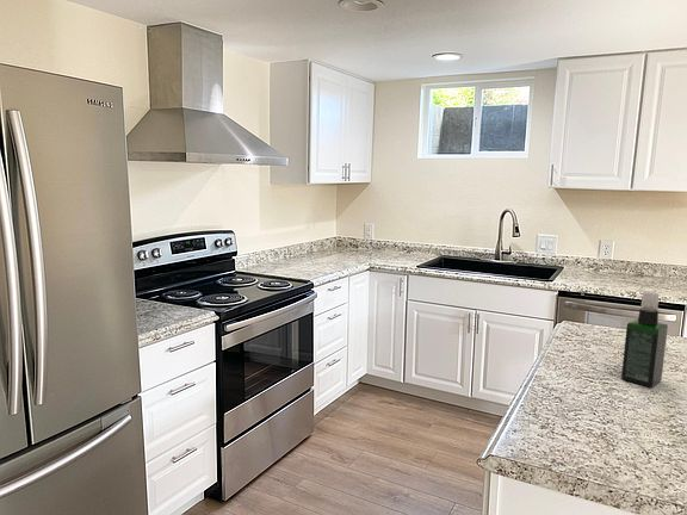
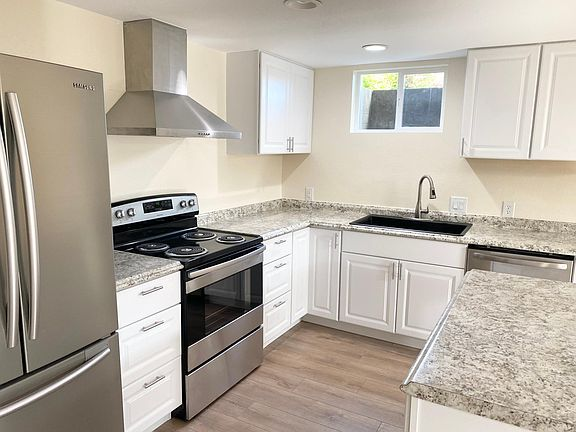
- spray bottle (645, 336)
